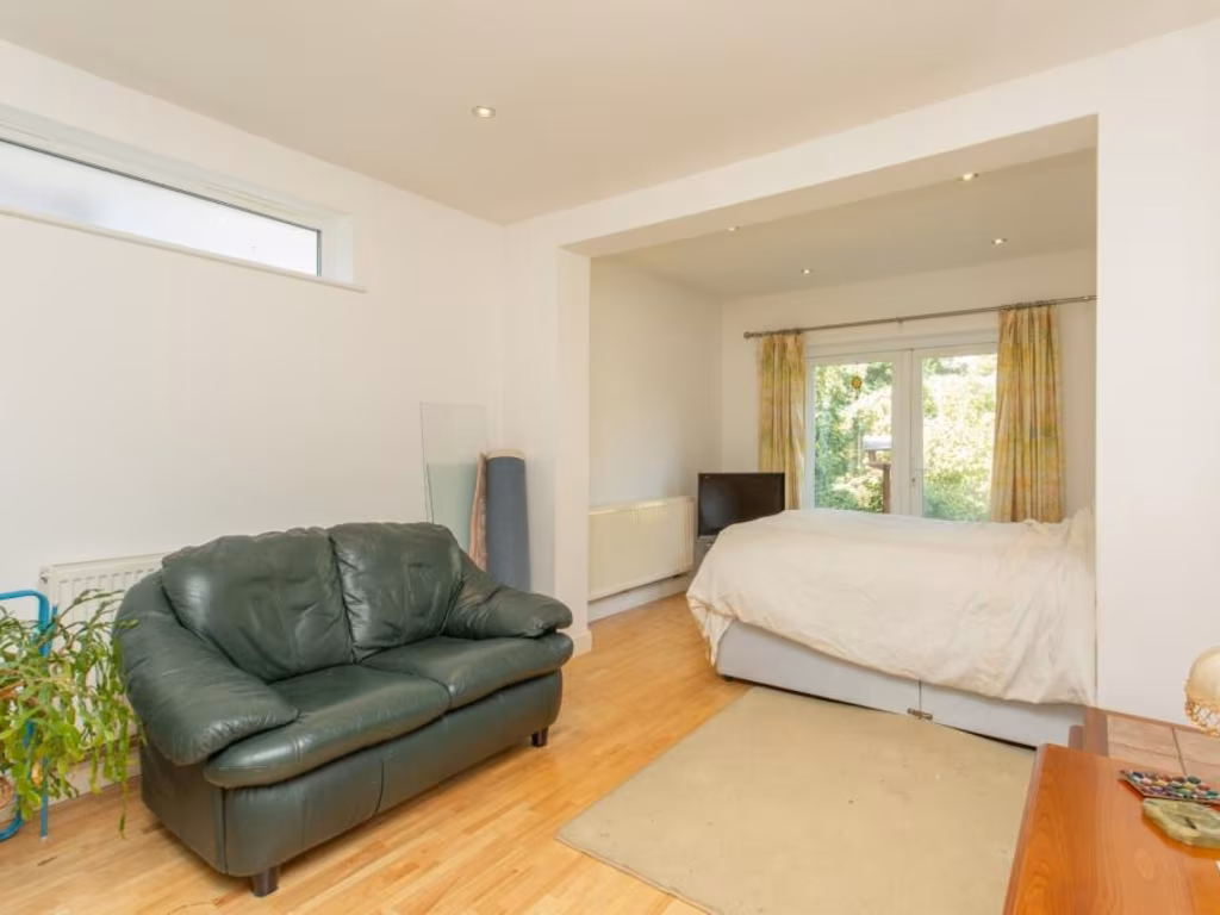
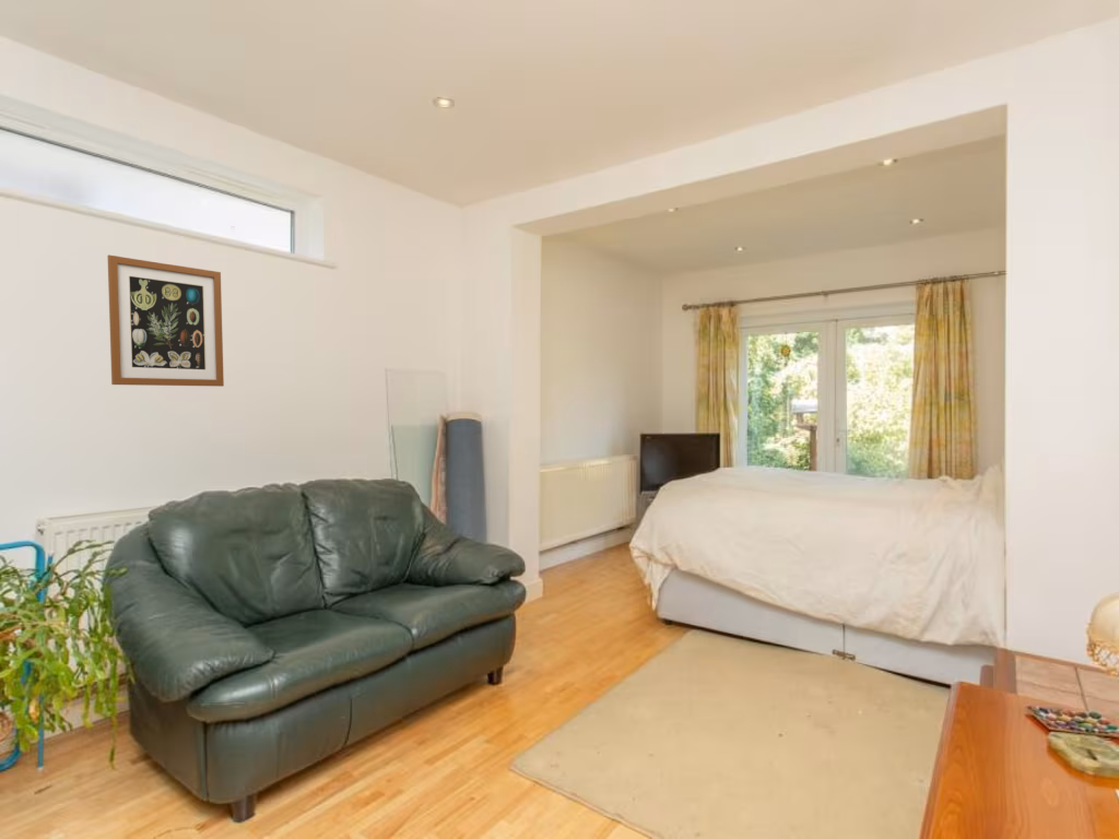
+ wall art (169, 324)
